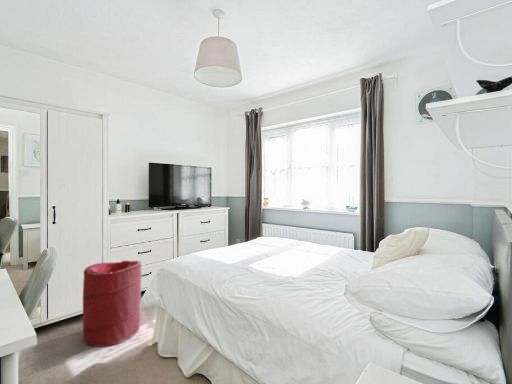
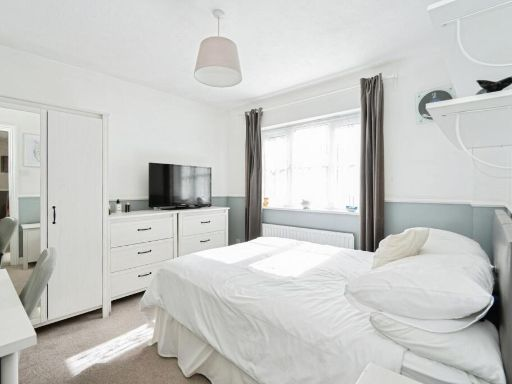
- laundry hamper (113, 297)
